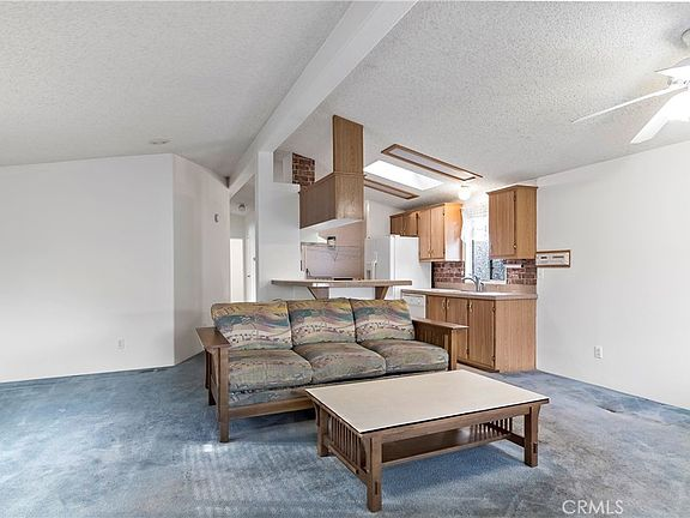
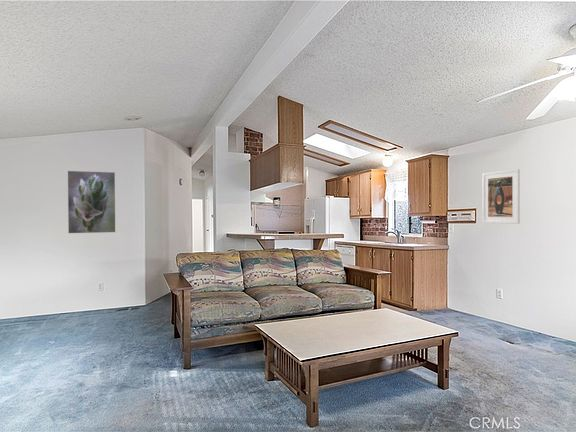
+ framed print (500, 197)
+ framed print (92, 202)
